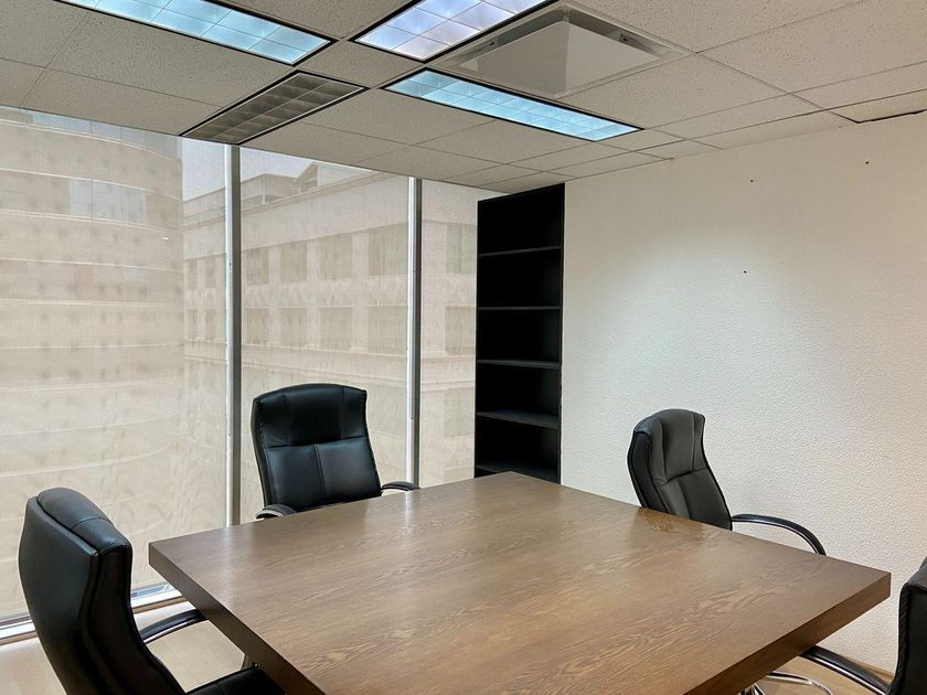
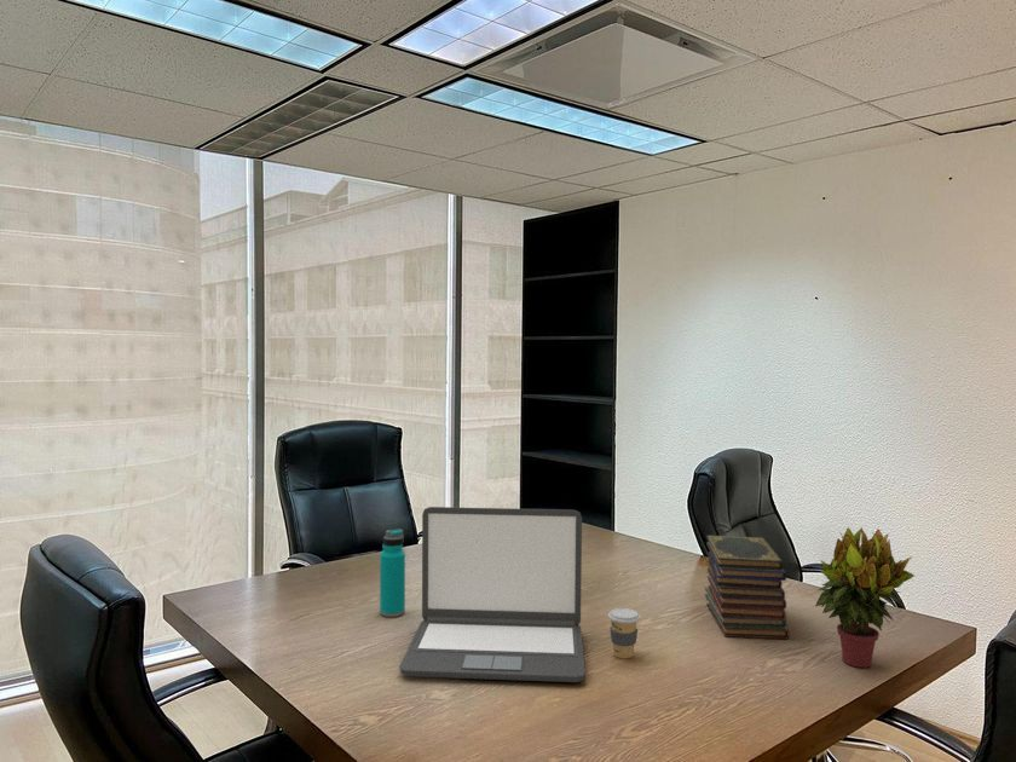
+ coffee cup (623, 633)
+ book stack (743, 583)
+ water bottle (392, 571)
+ potted plant (858, 595)
+ laptop (496, 587)
